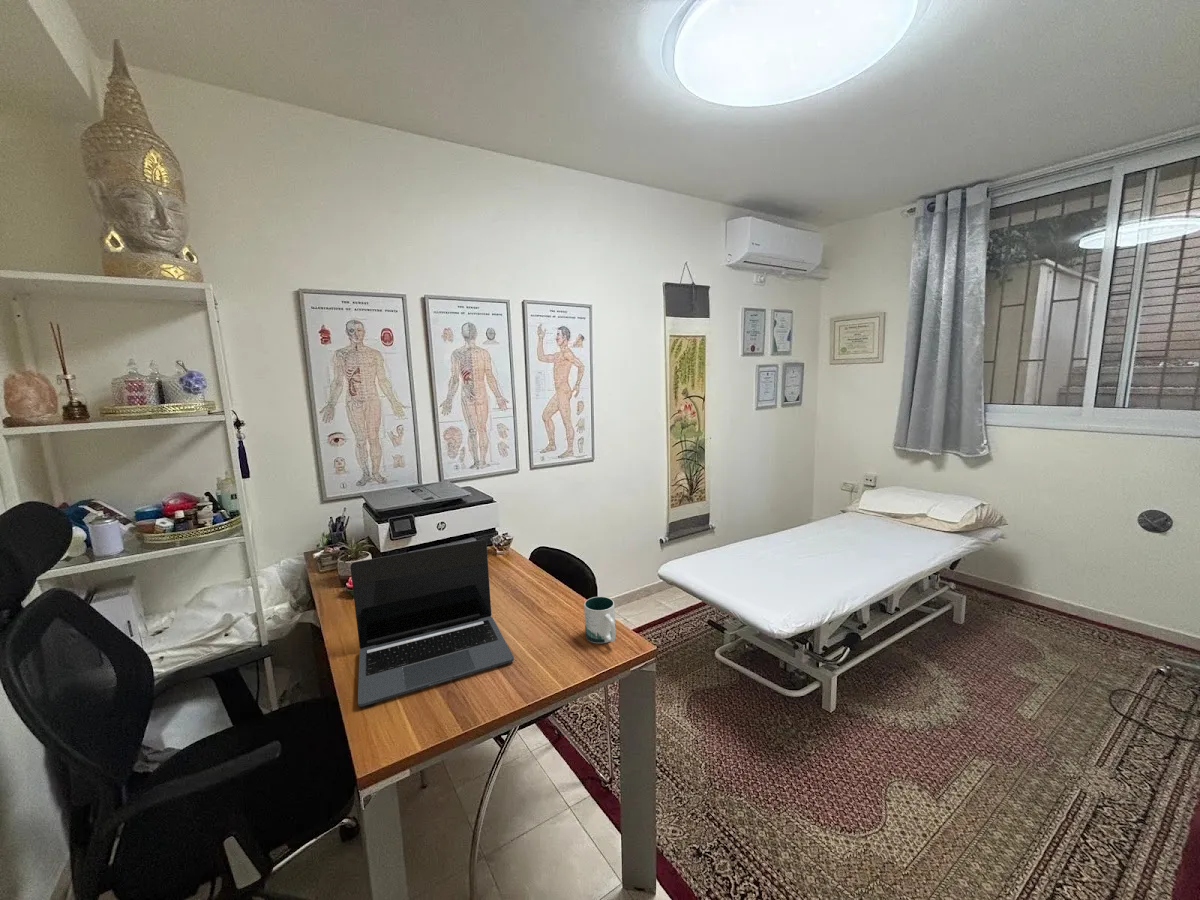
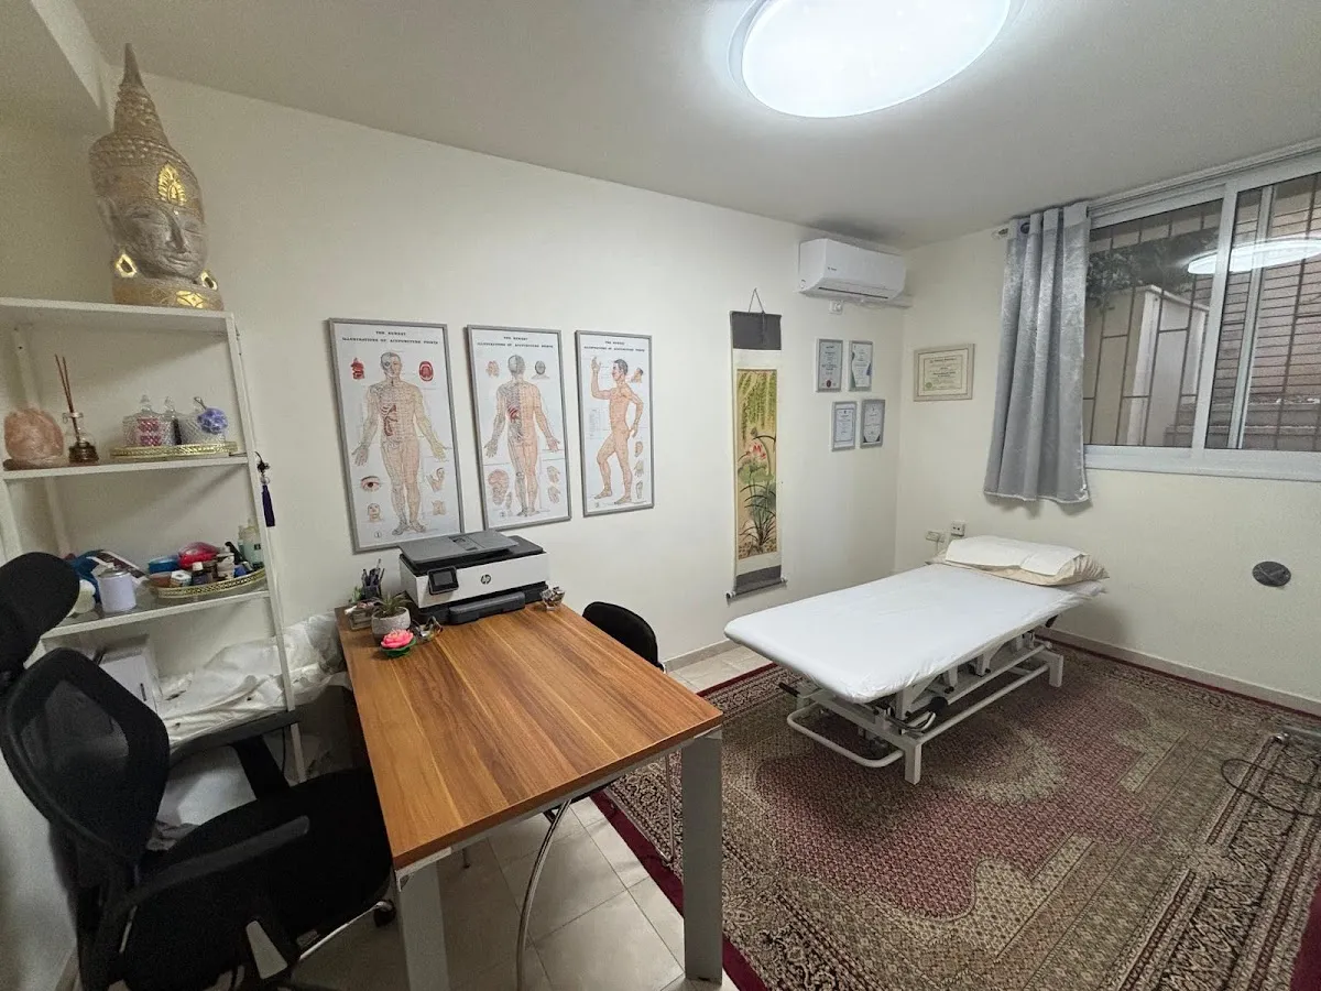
- laptop (431, 611)
- mug (603, 622)
